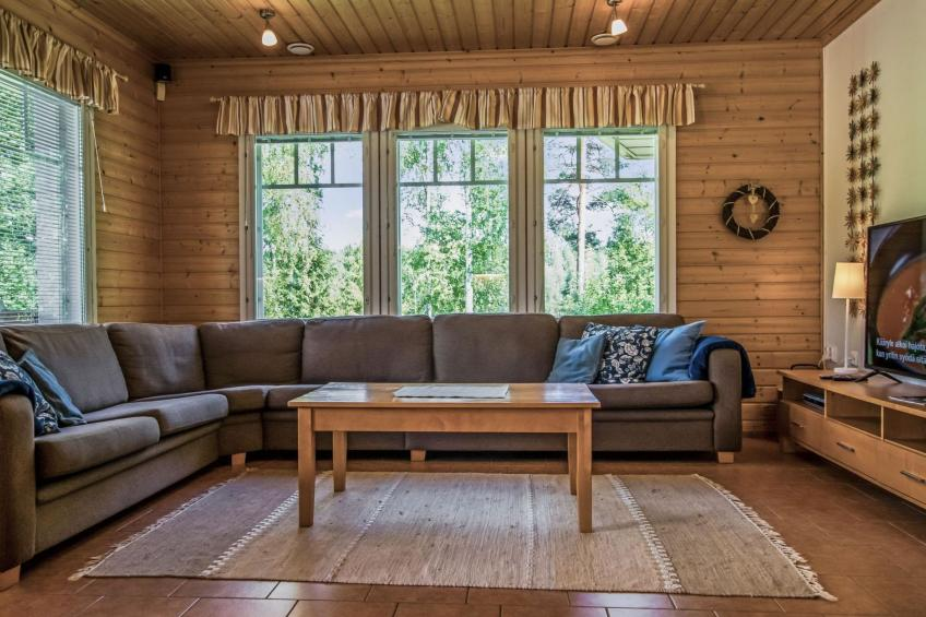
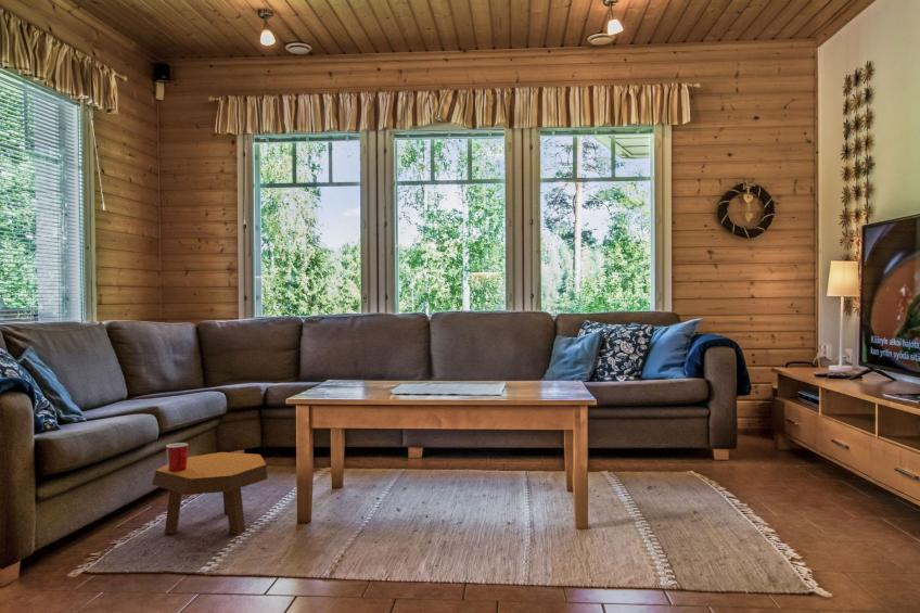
+ footstool (214, 491)
+ mug (178, 457)
